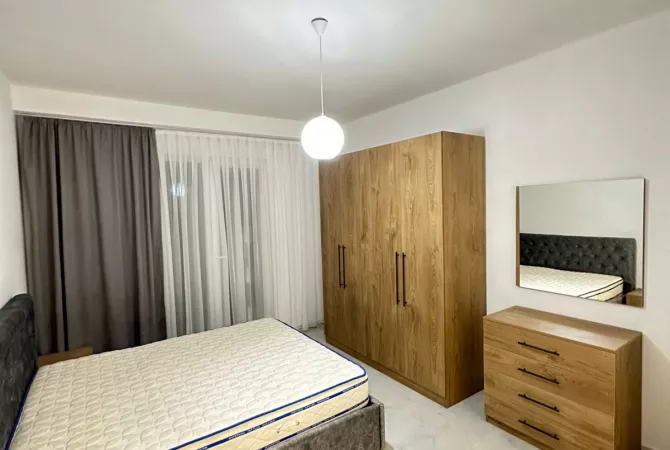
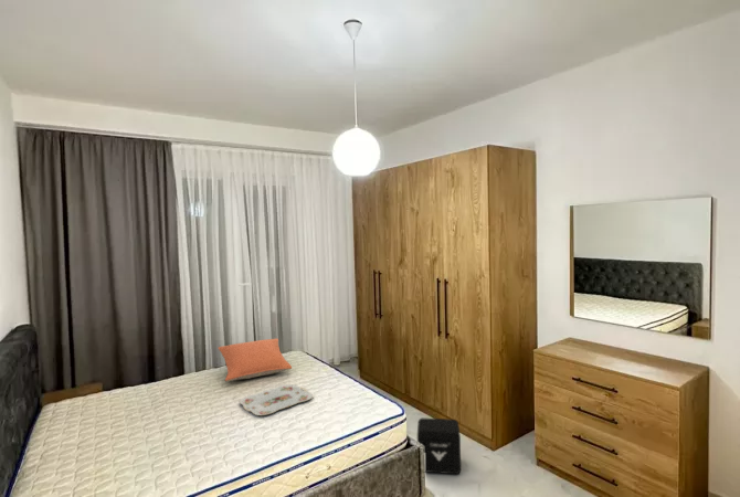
+ pillow (254, 358)
+ air purifier (438, 445)
+ serving tray (276, 399)
